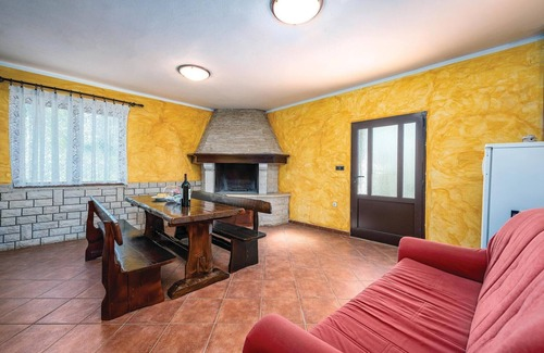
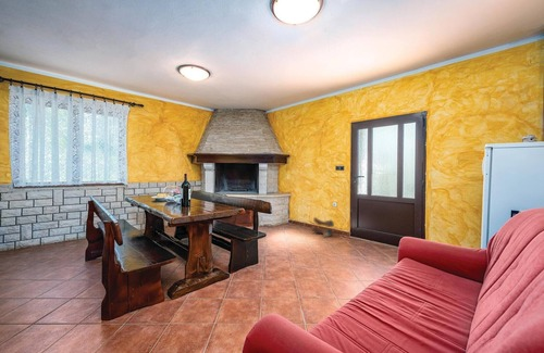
+ boots (323, 225)
